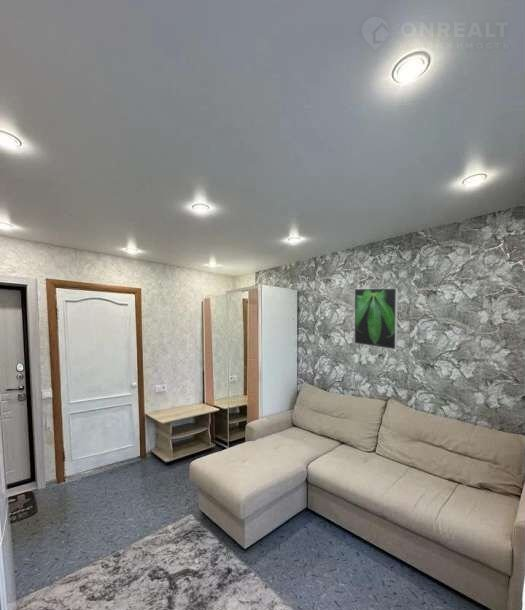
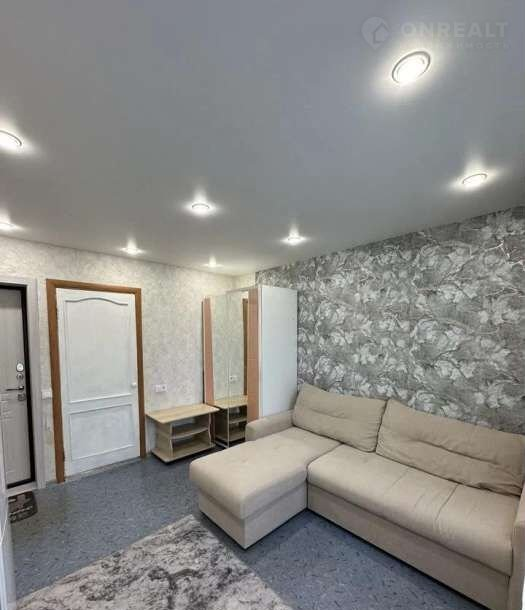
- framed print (374, 317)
